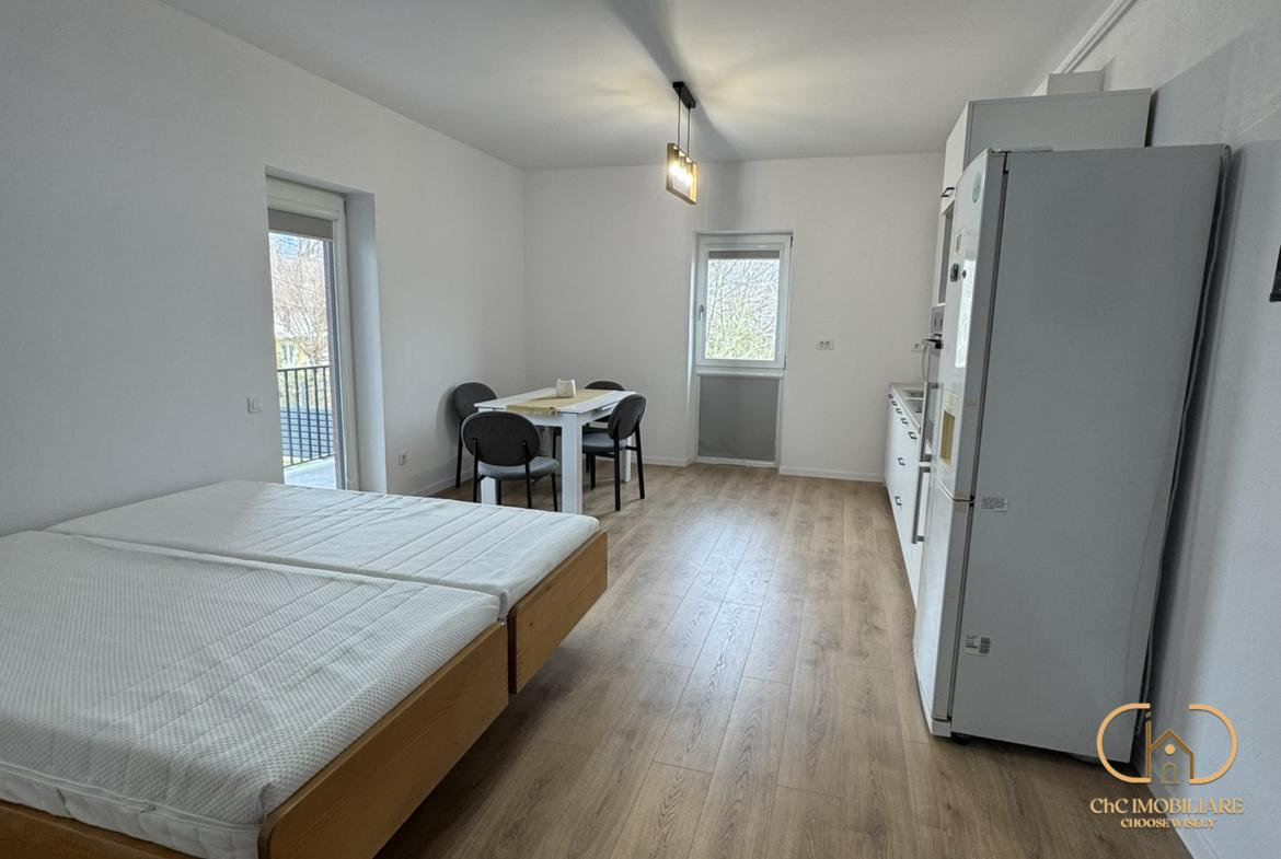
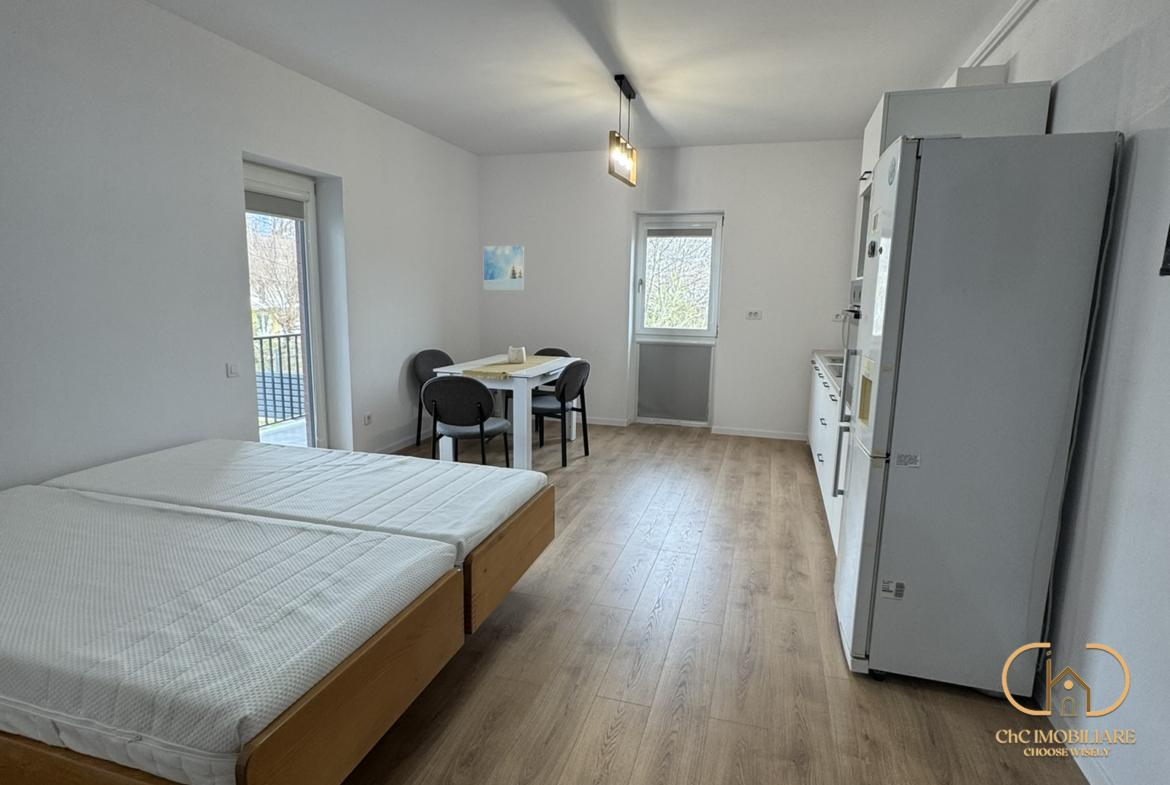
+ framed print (503, 268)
